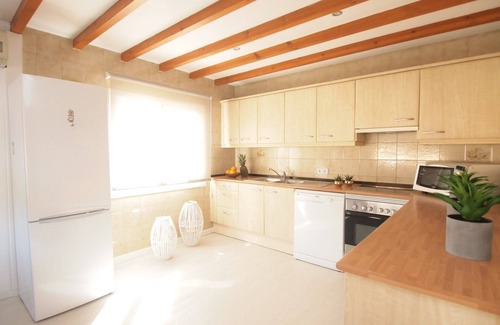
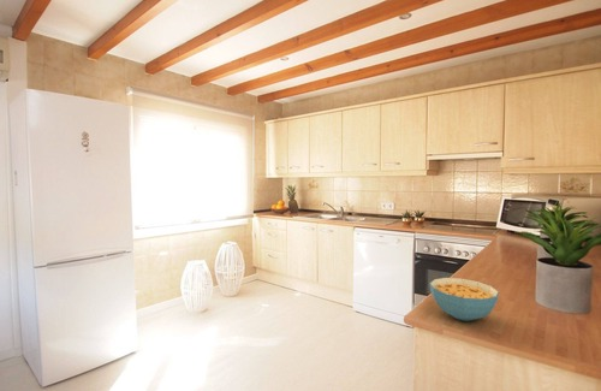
+ cereal bowl (462, 302)
